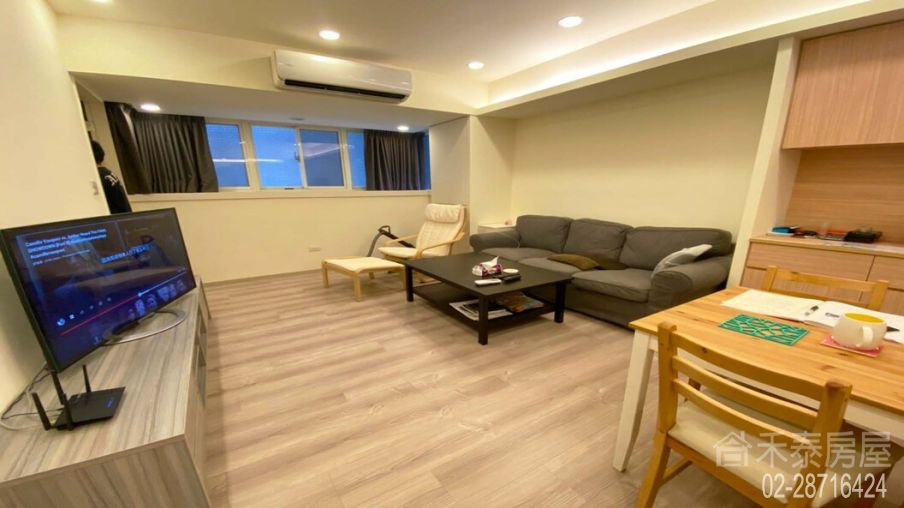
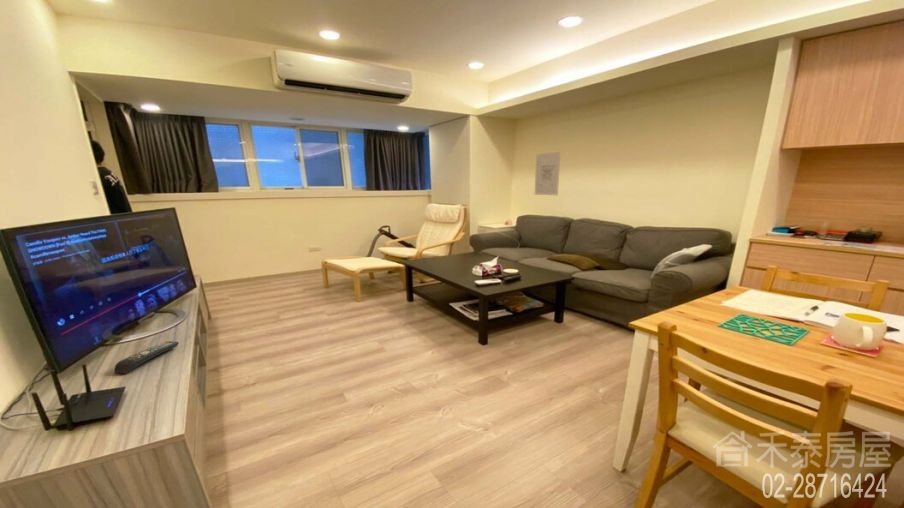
+ wall art (546, 174)
+ remote control (148, 354)
